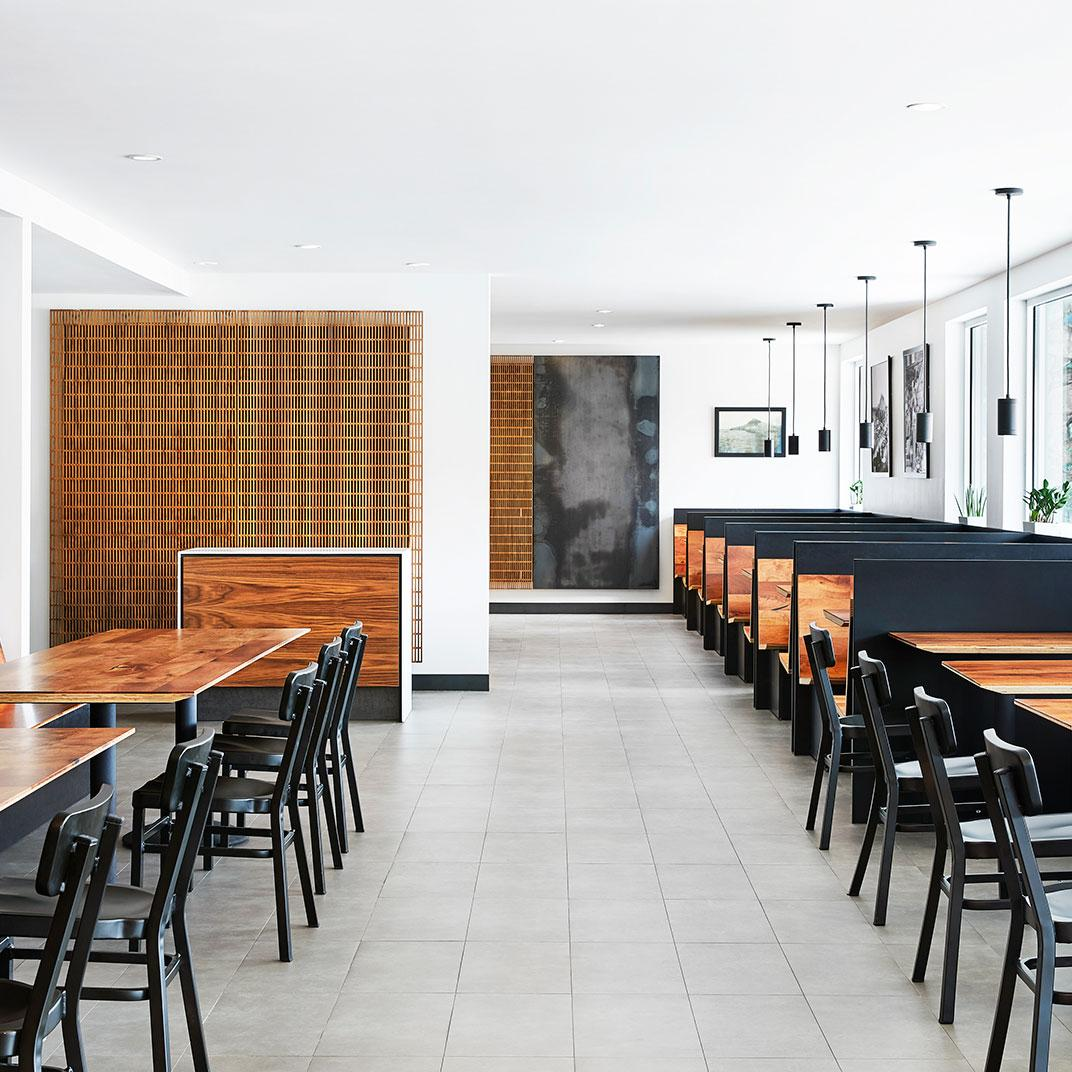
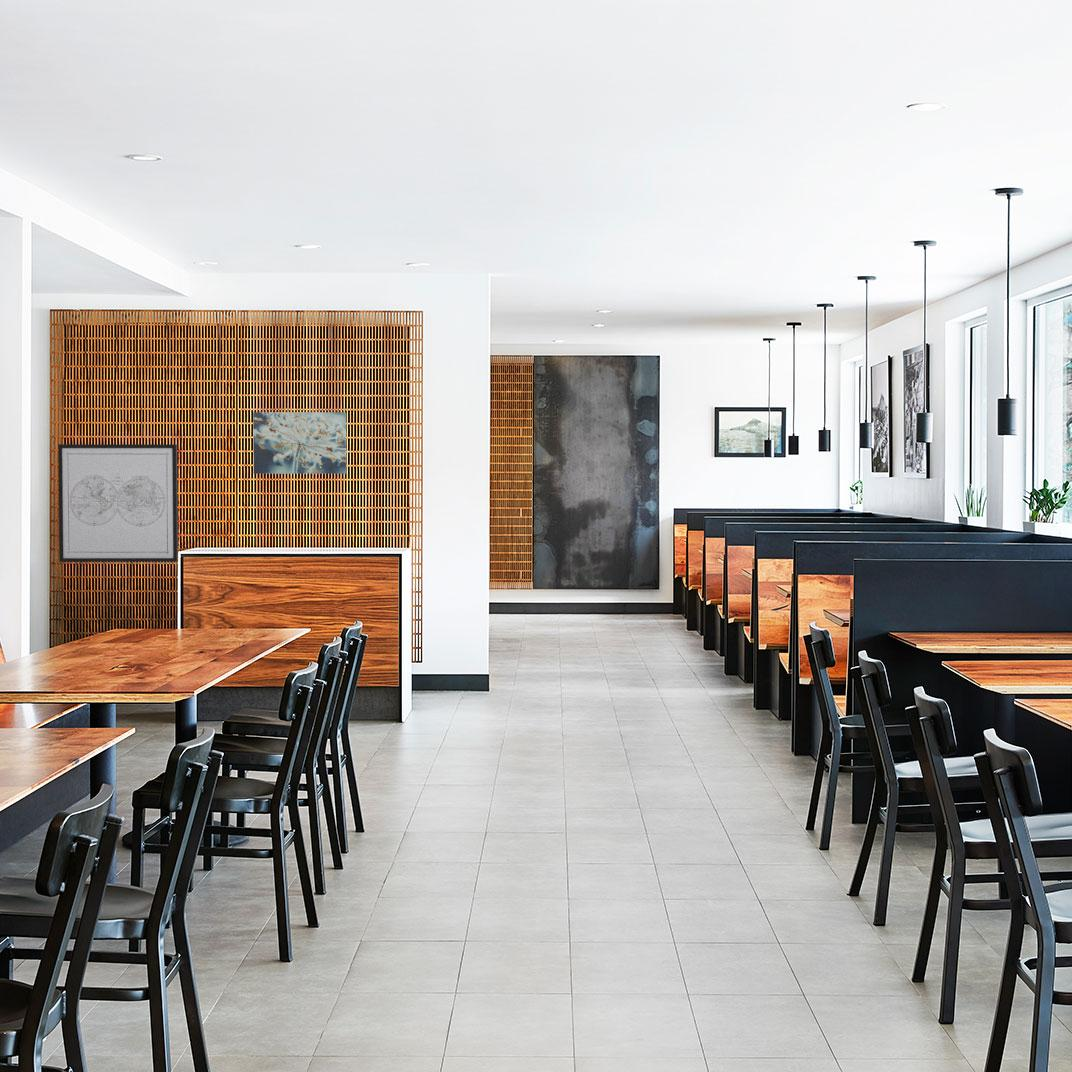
+ wall art (118, 503)
+ wall art (299, 443)
